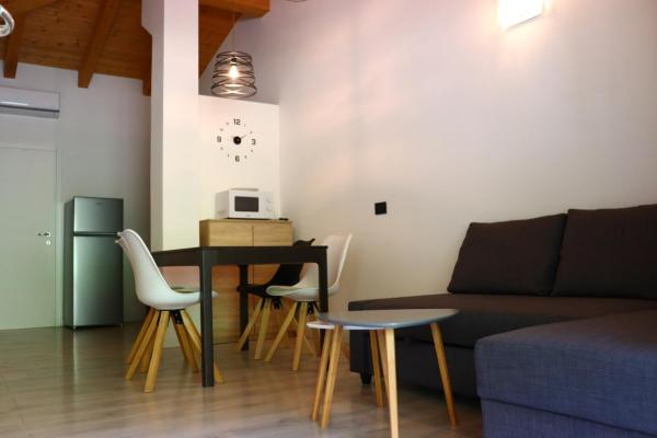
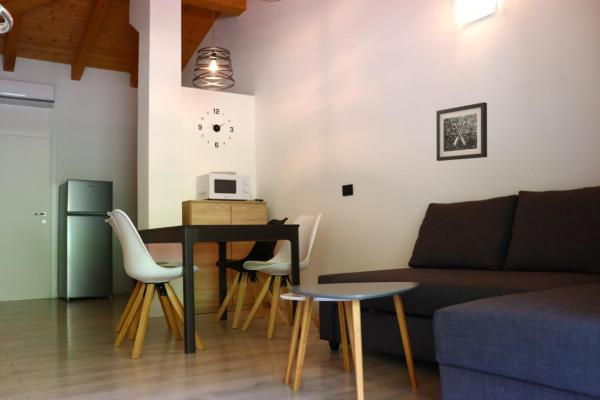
+ wall art (460, 133)
